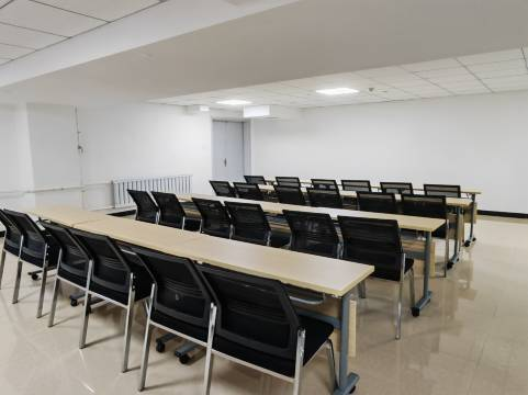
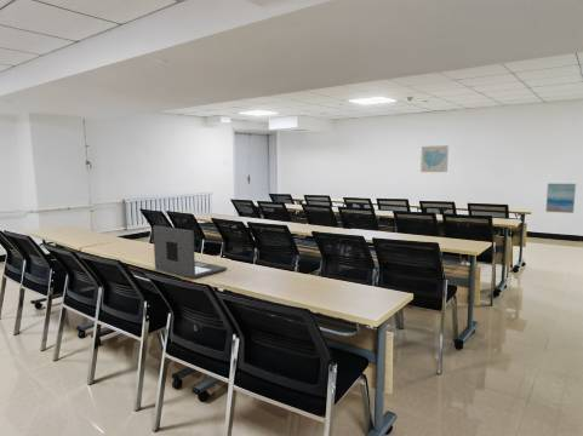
+ wall art (560, 197)
+ laptop (189, 247)
+ wall art (434, 159)
